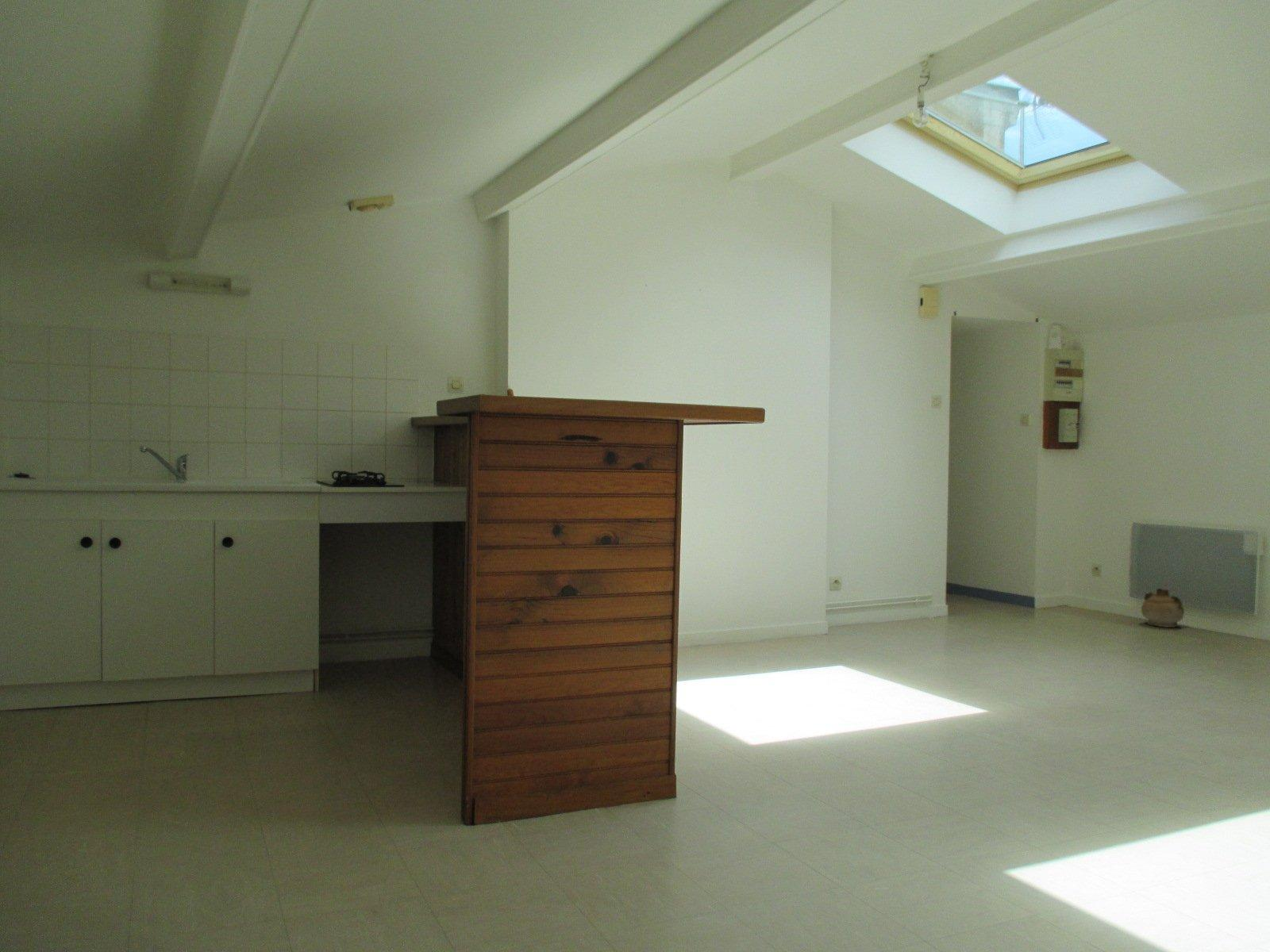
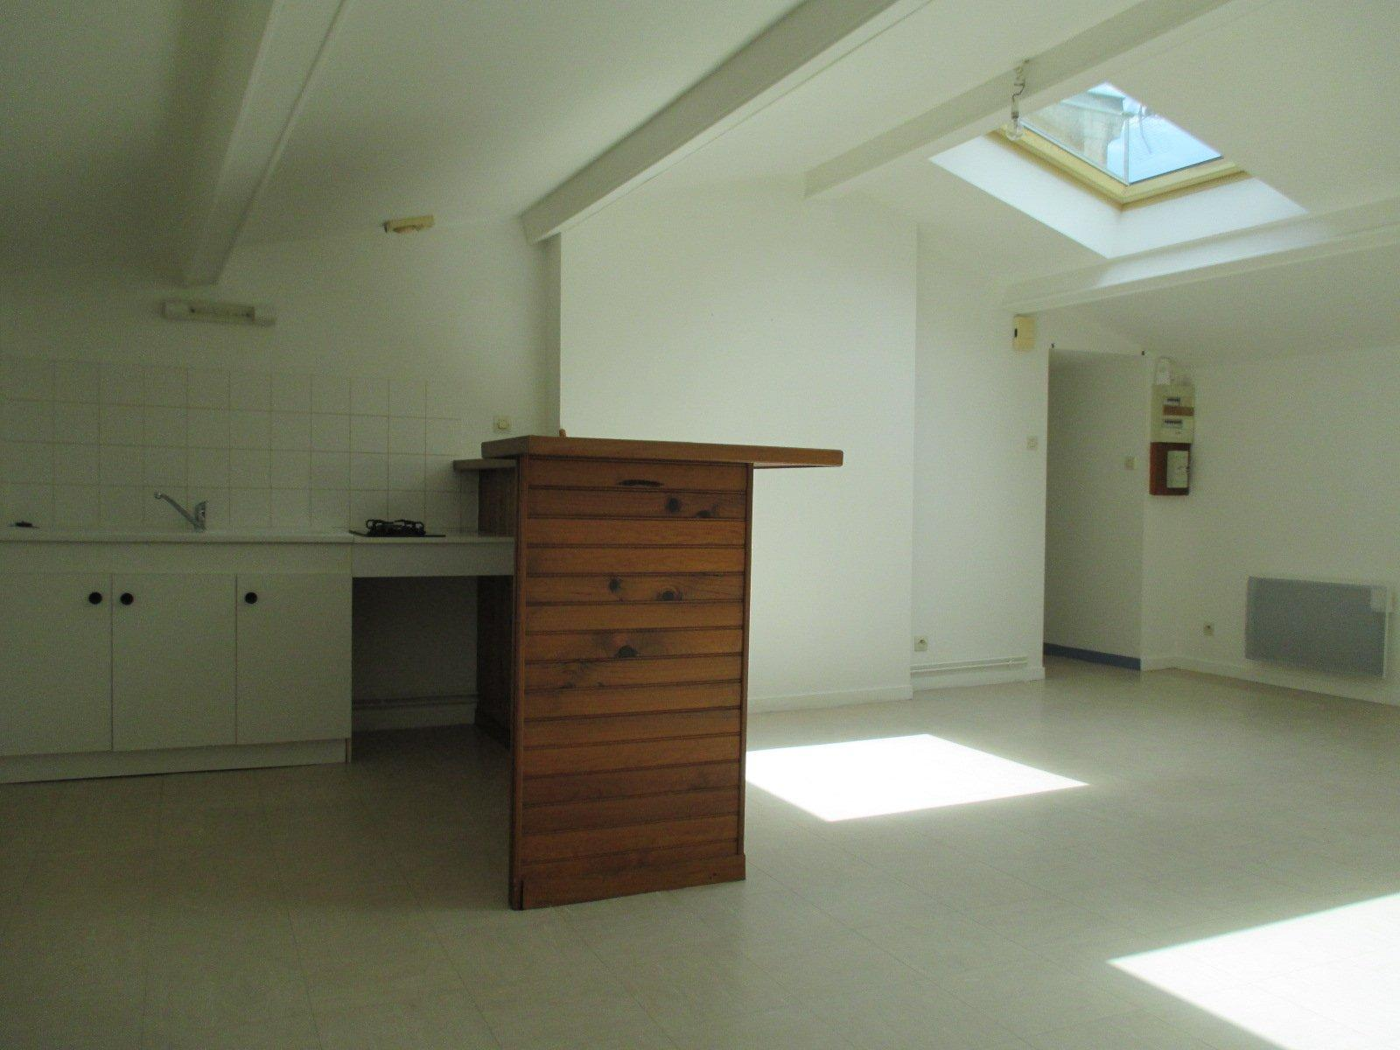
- ceramic jug (1162, 606)
